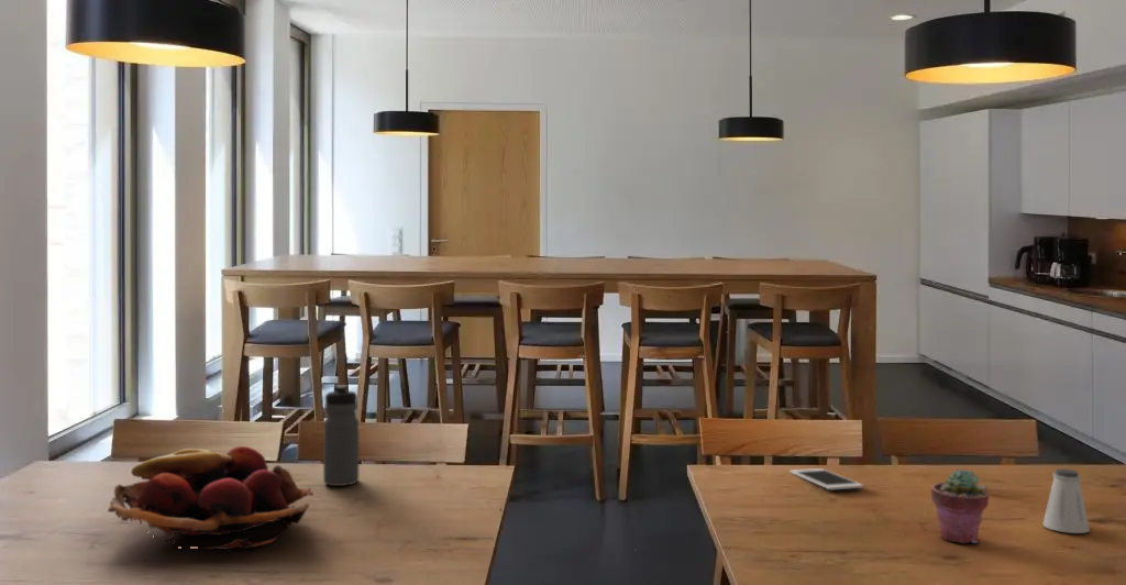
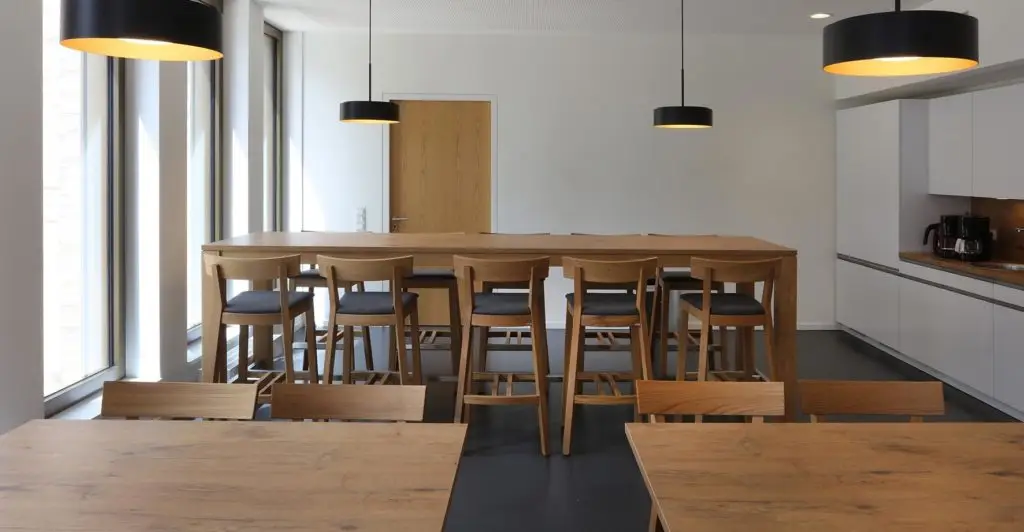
- cell phone (825, 478)
- saltshaker (1066, 498)
- potted succulent (959, 503)
- water bottle (341, 433)
- fruit basket (212, 490)
